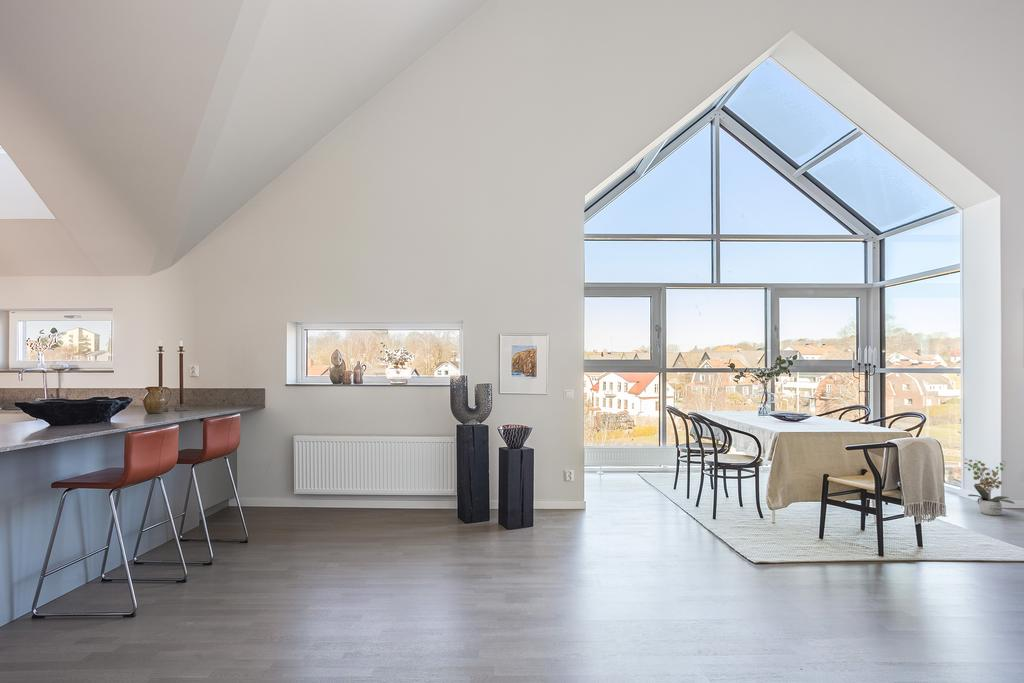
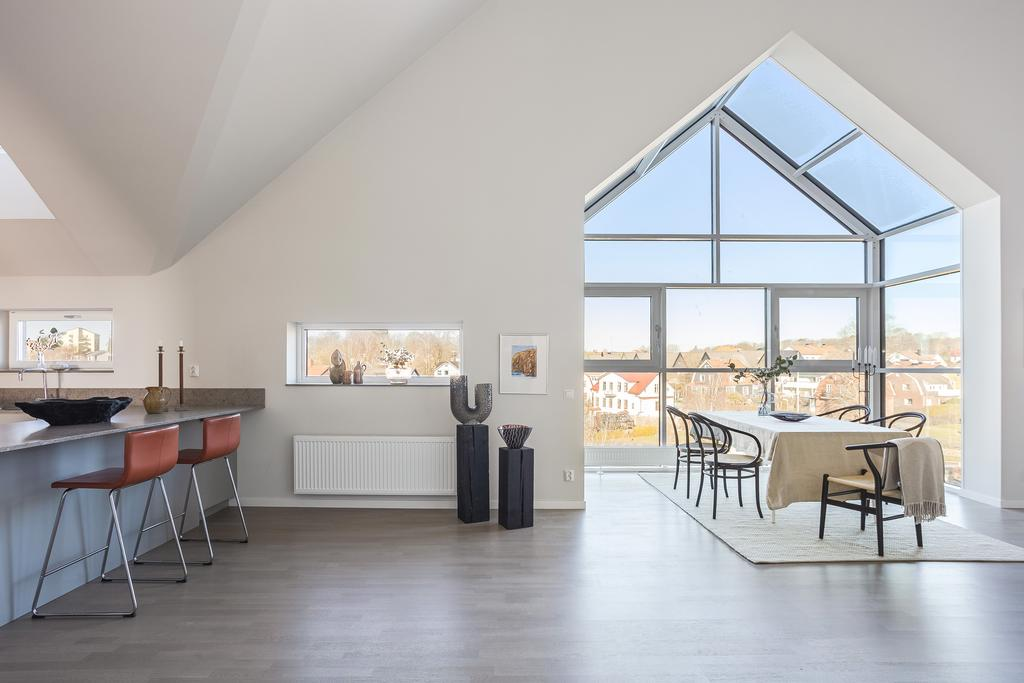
- potted plant (985, 486)
